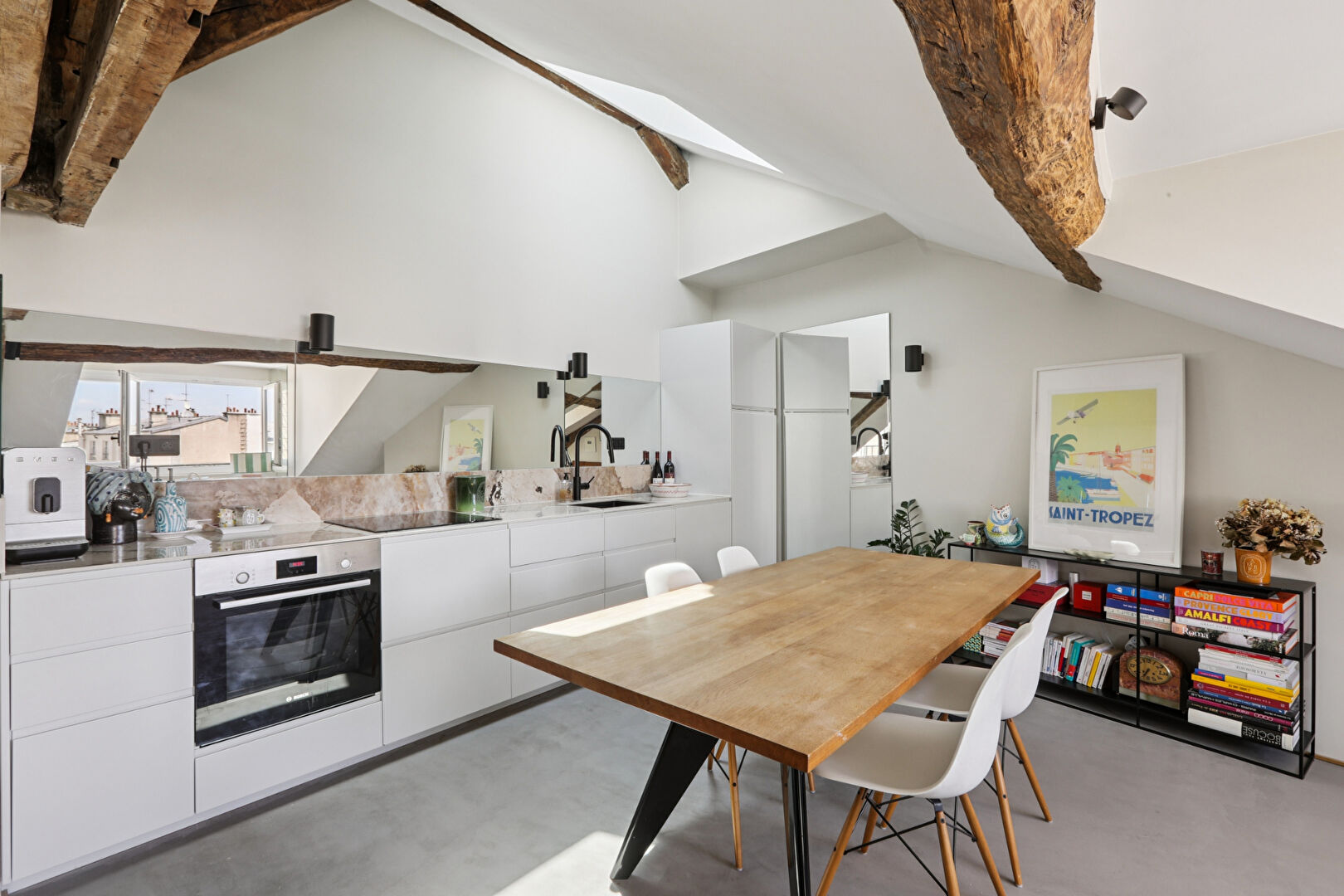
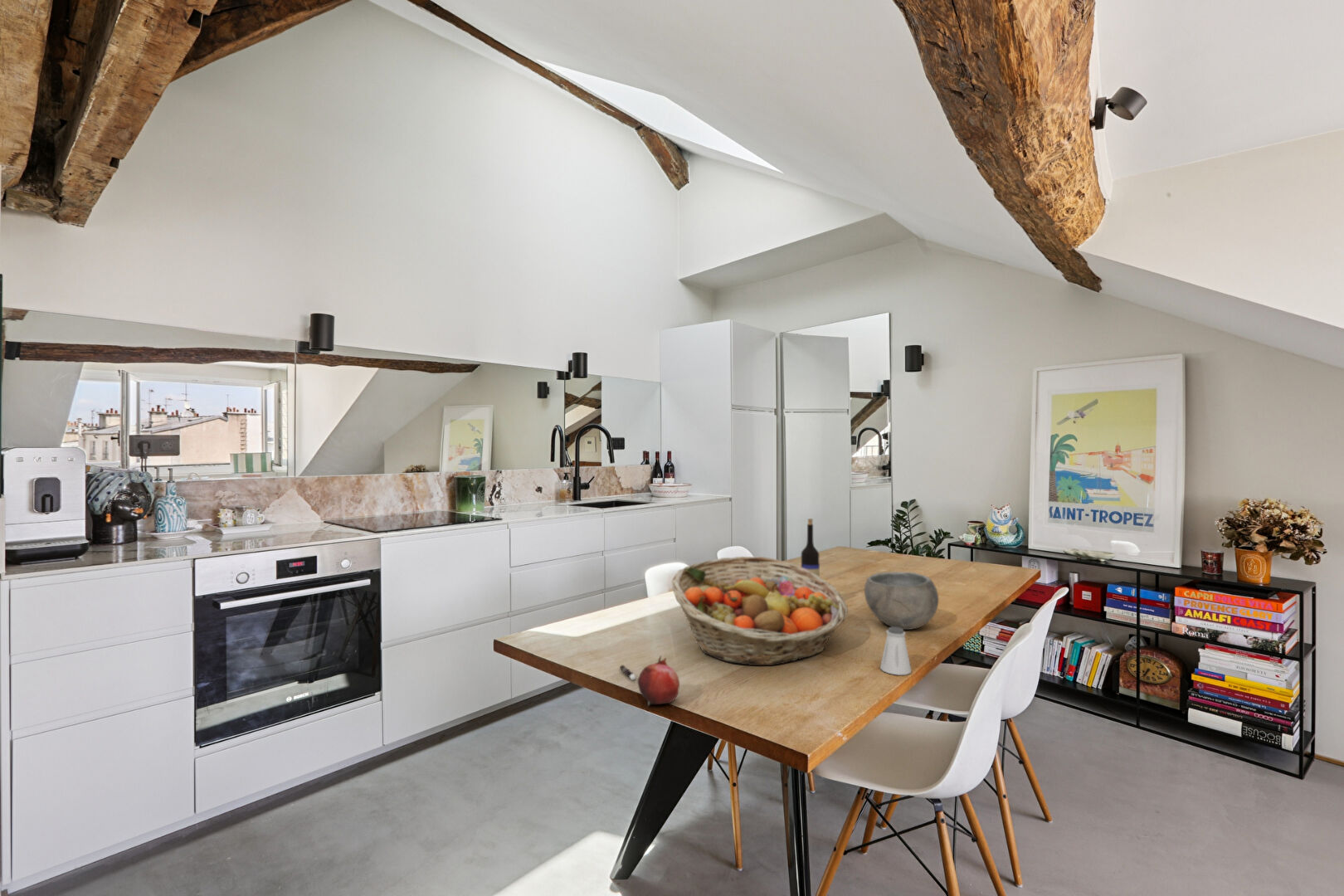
+ wine bottle (810, 563)
+ fruit (659, 679)
+ fruit basket (758, 606)
+ saltshaker (895, 649)
+ pepper shaker (627, 672)
+ bowl (900, 601)
